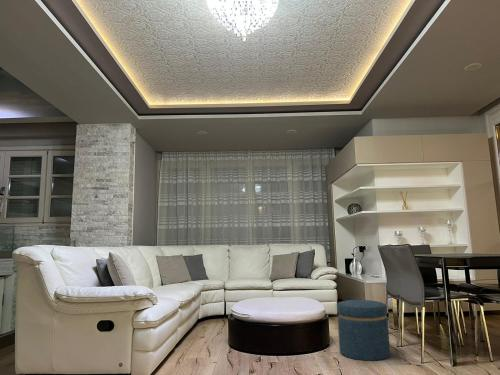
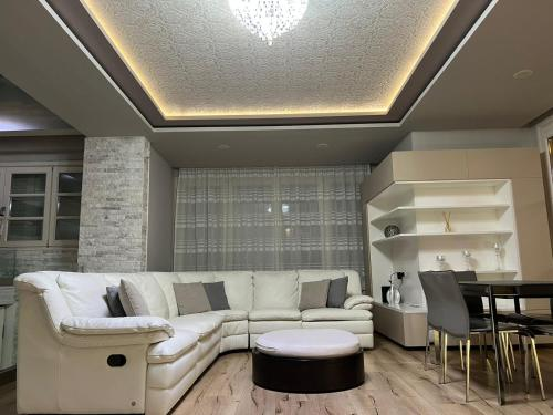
- ottoman (362, 327)
